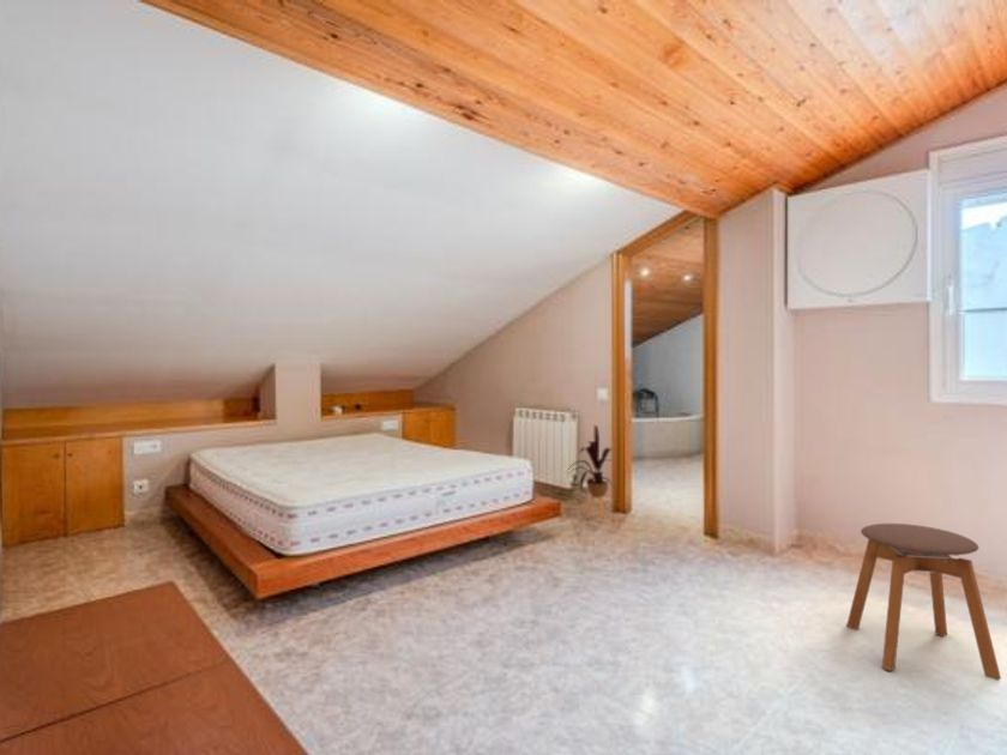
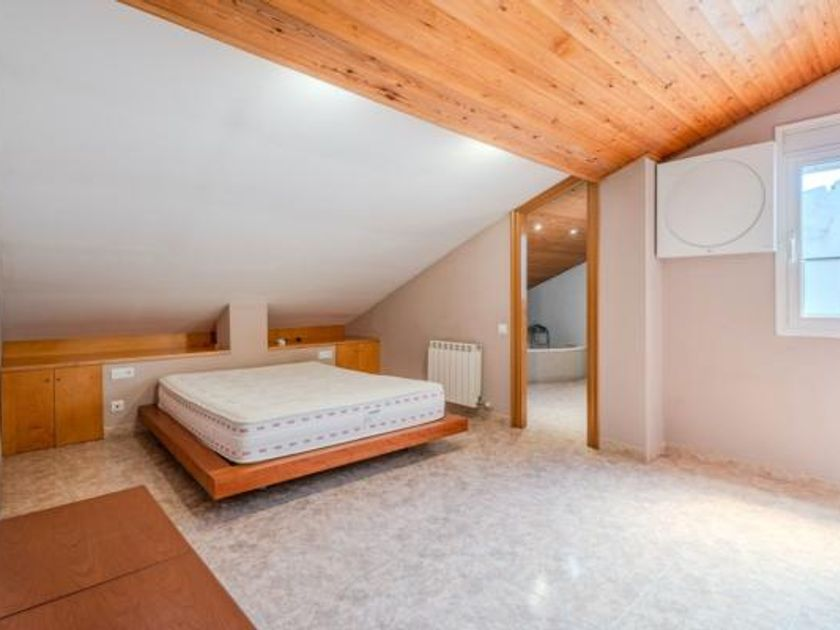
- house plant (591, 471)
- stool (902, 591)
